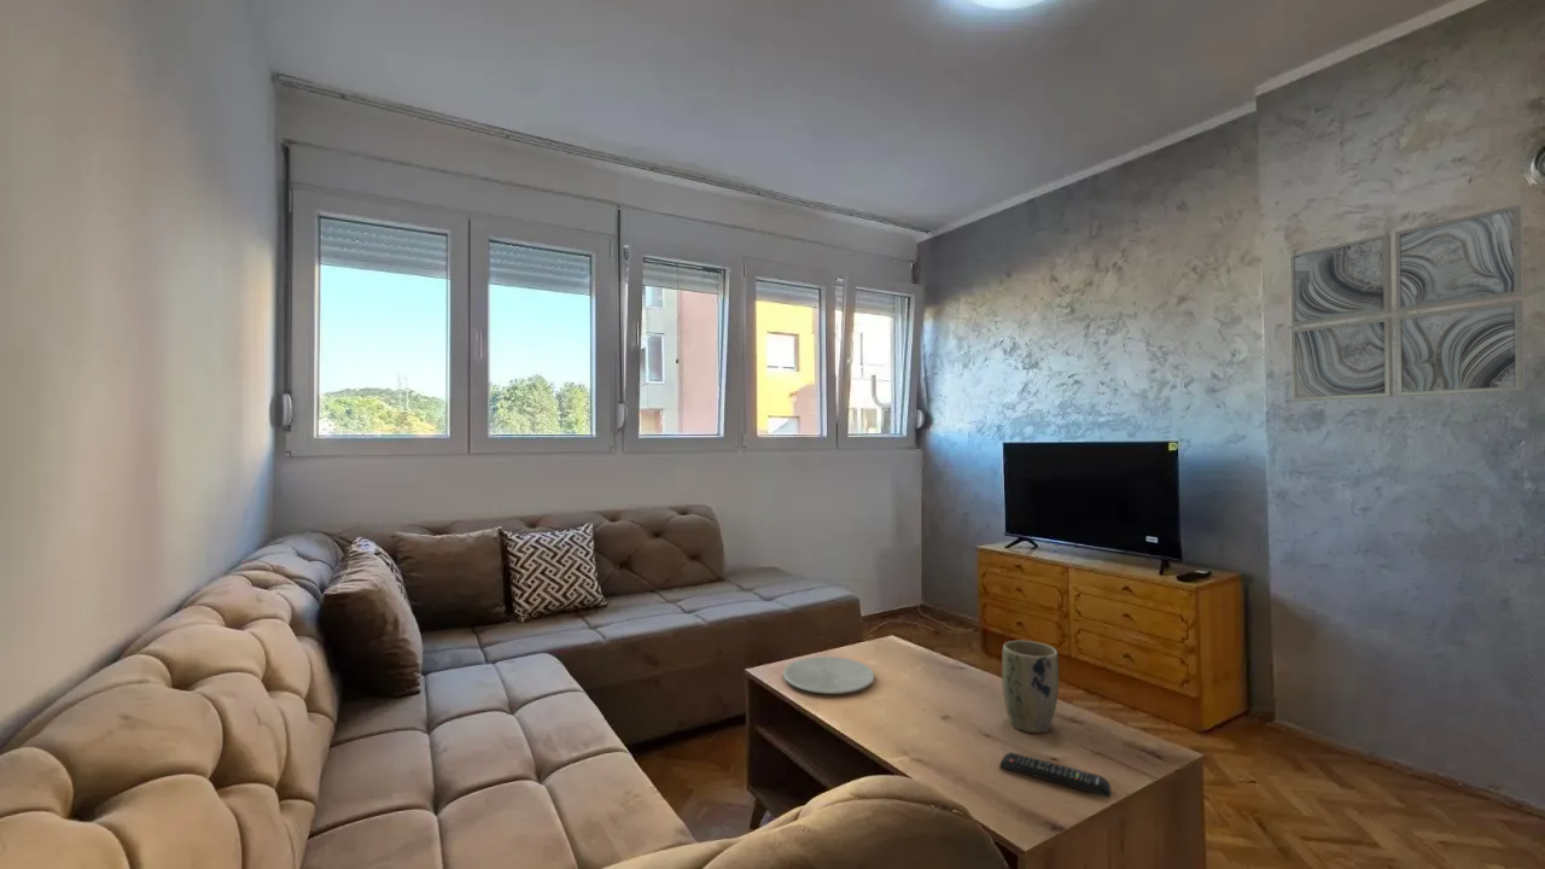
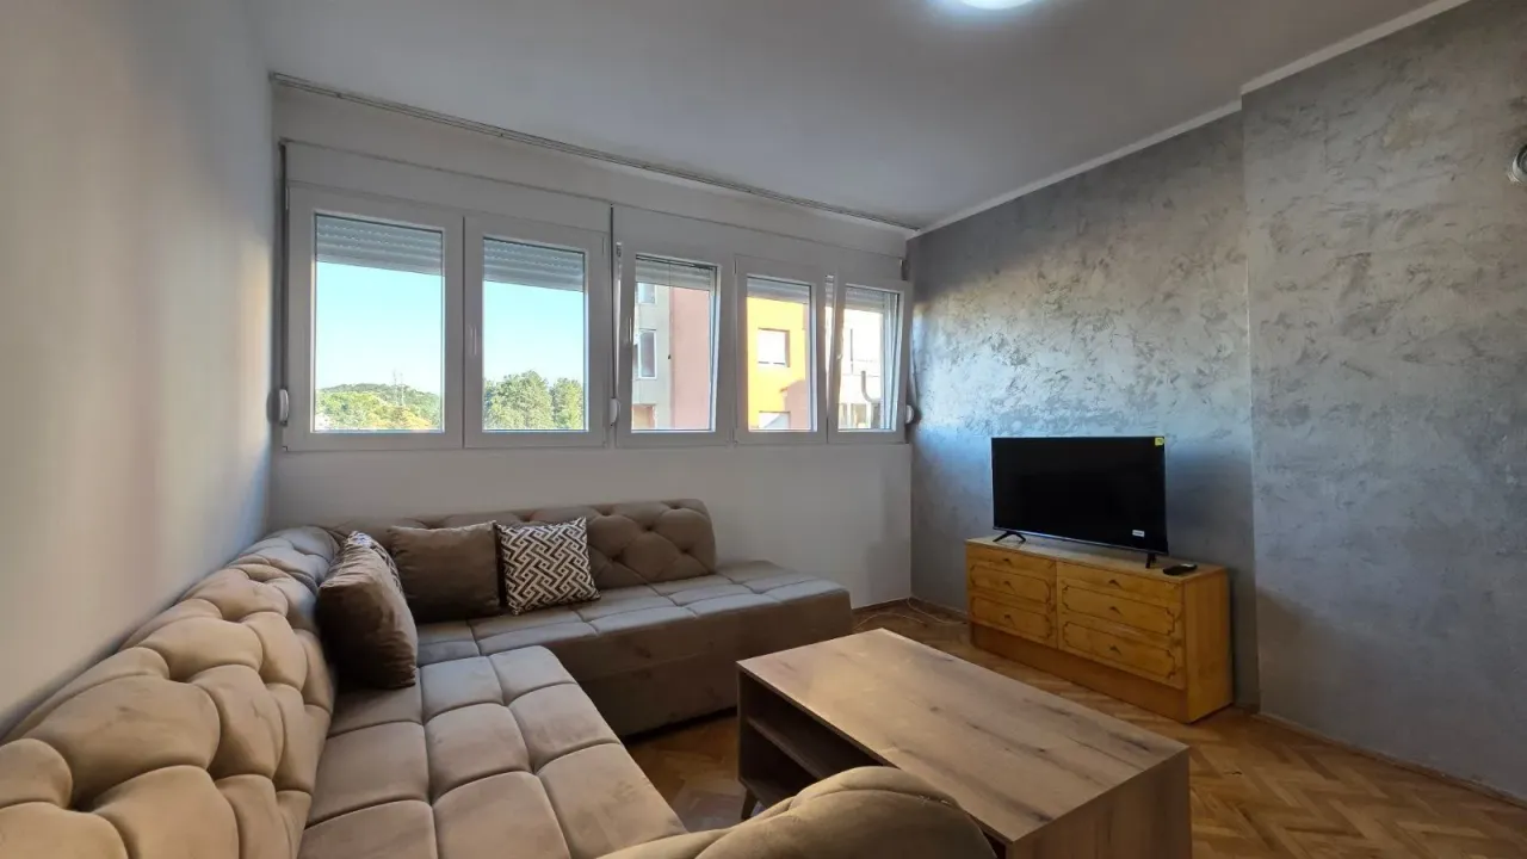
- plate (828, 675)
- remote control (1053, 772)
- plant pot (1030, 686)
- wall art (1395, 316)
